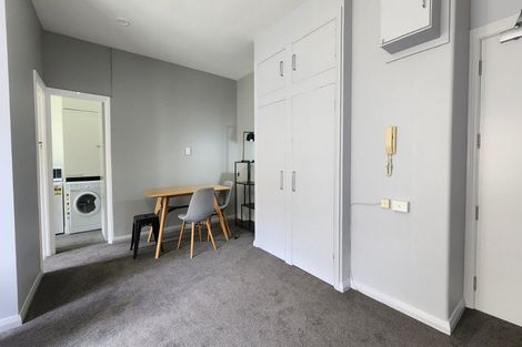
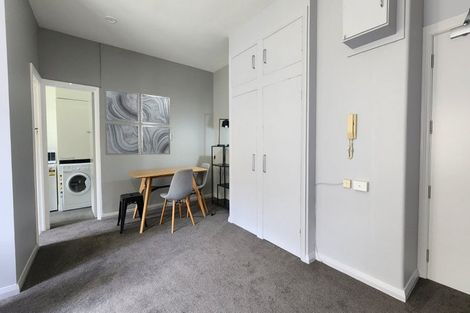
+ wall art (141, 123)
